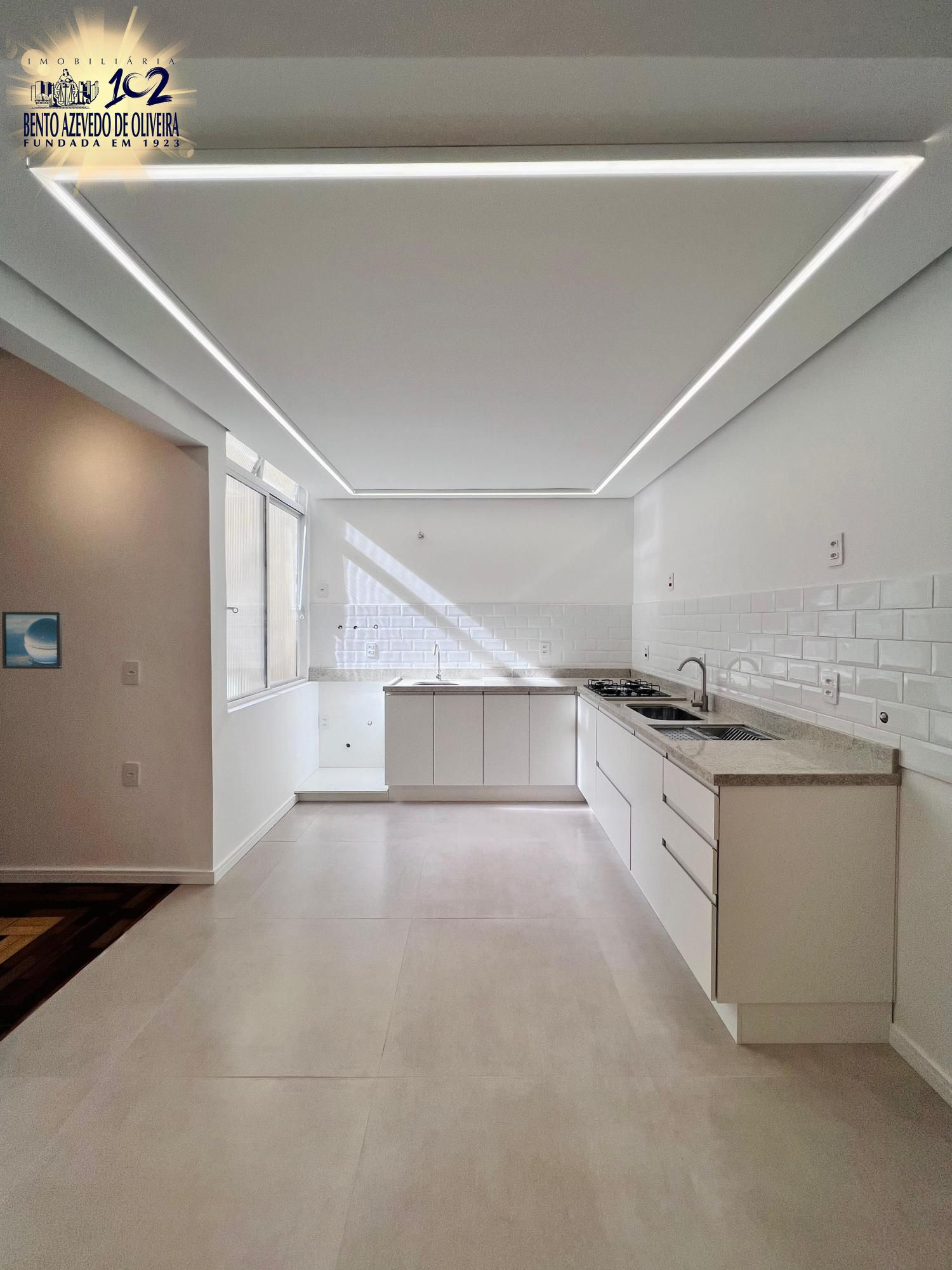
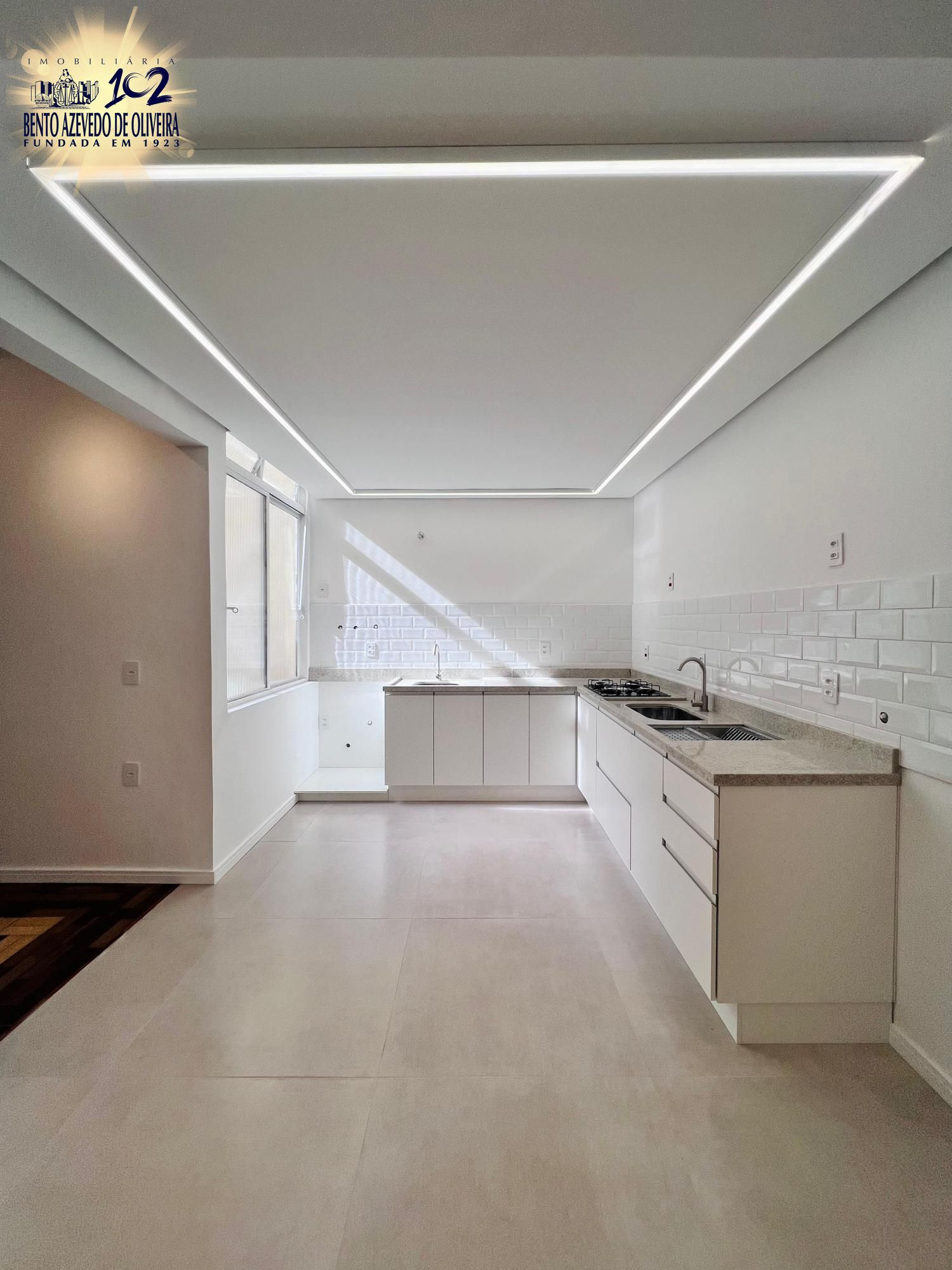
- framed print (32, 640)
